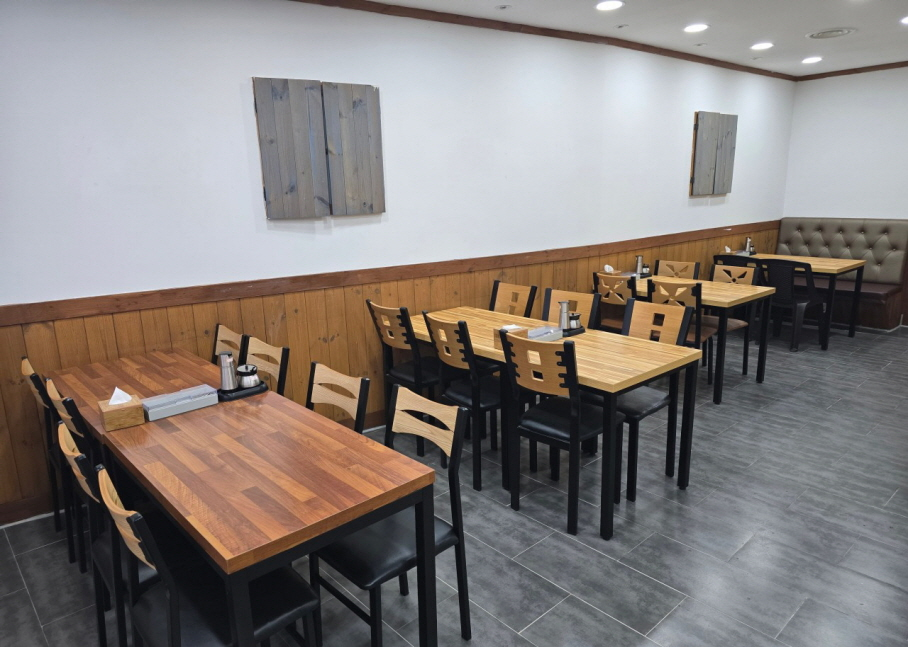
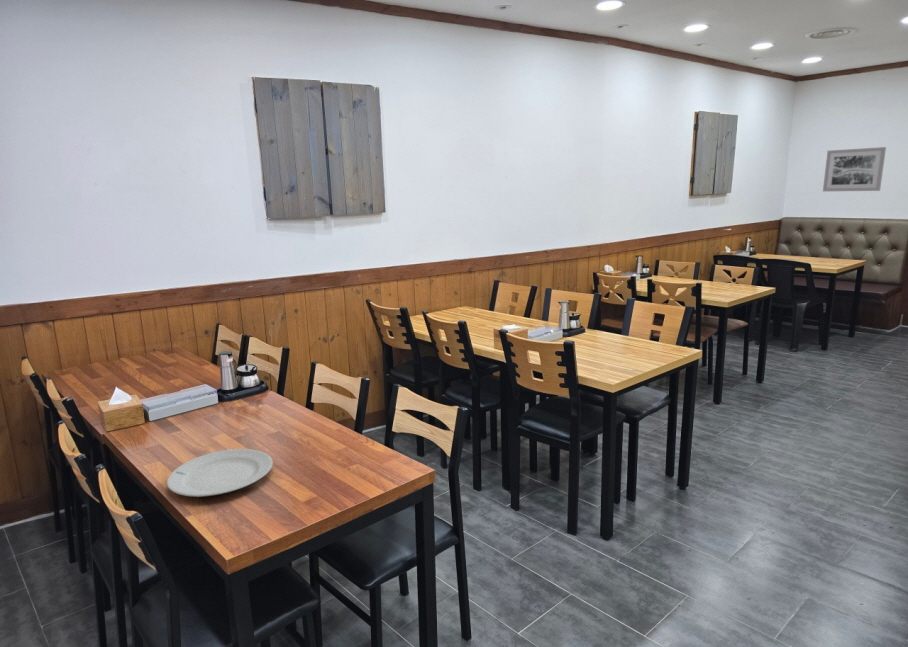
+ wall art (853, 170)
+ chinaware (221, 474)
